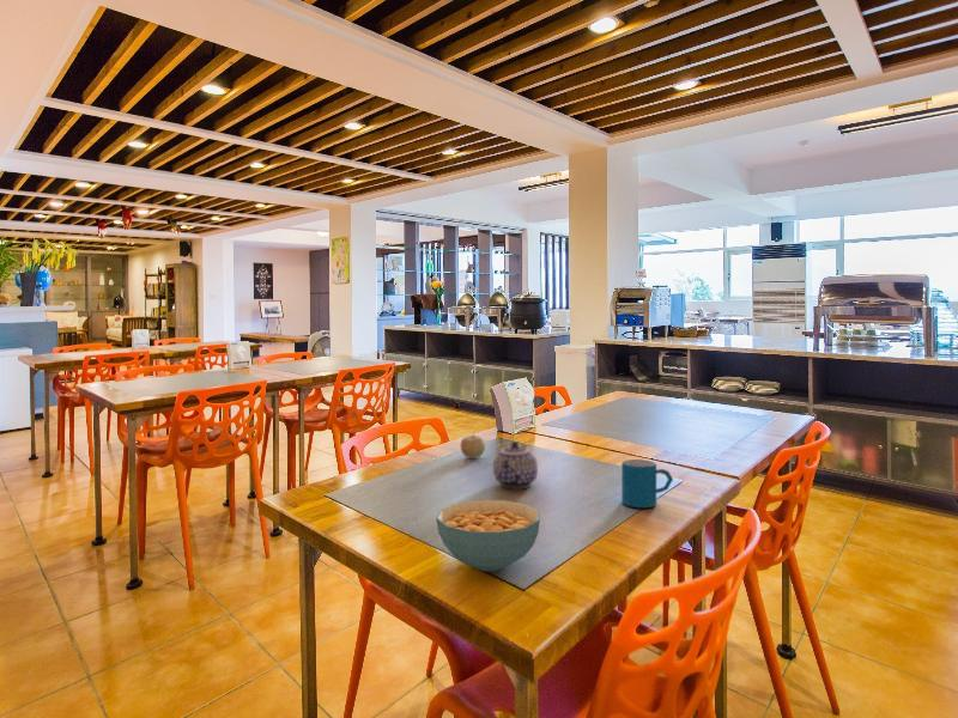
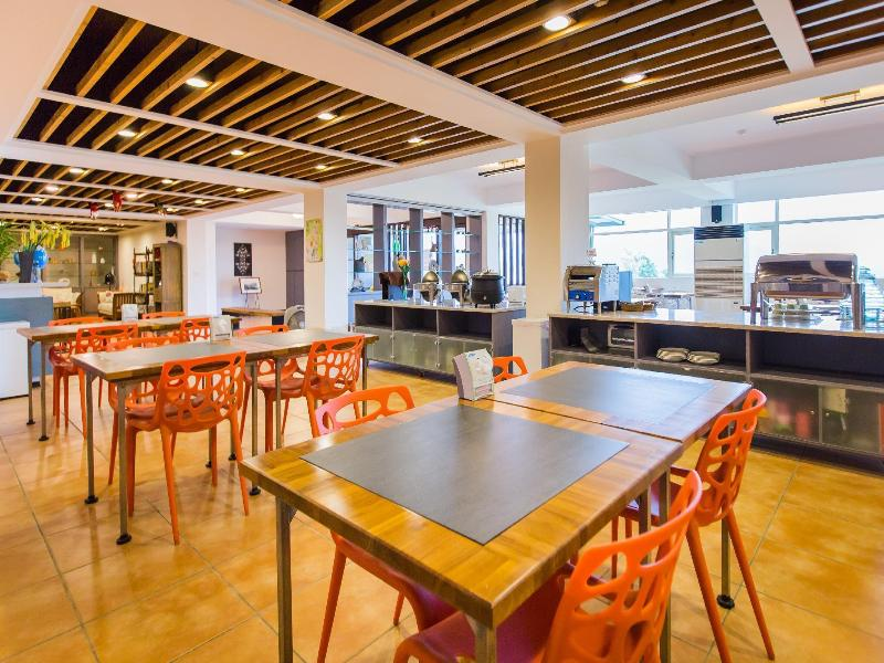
- cereal bowl (489, 540)
- fruit (472, 444)
- teapot (515, 463)
- mug (647, 483)
